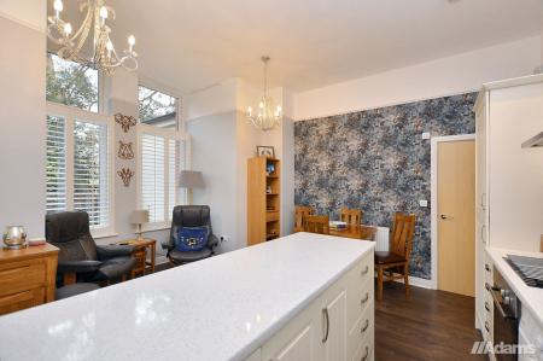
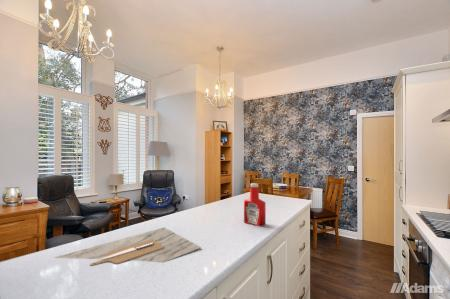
+ cutting board (131, 251)
+ soap bottle (254, 203)
